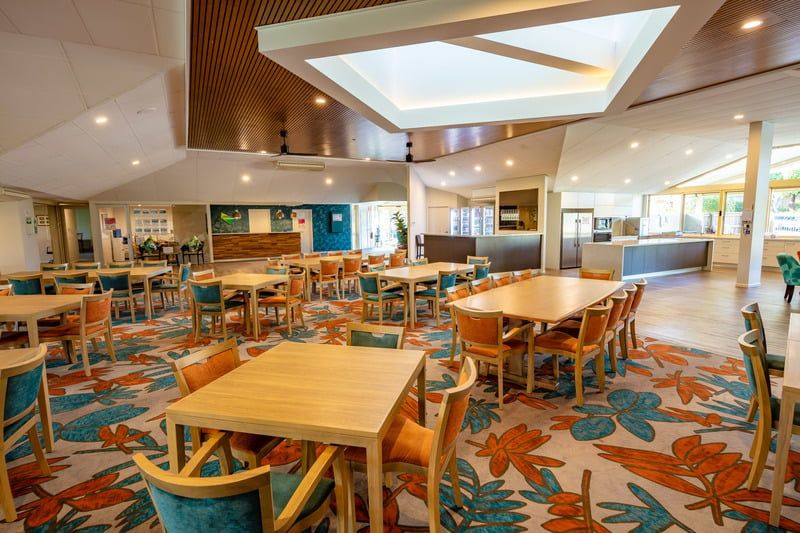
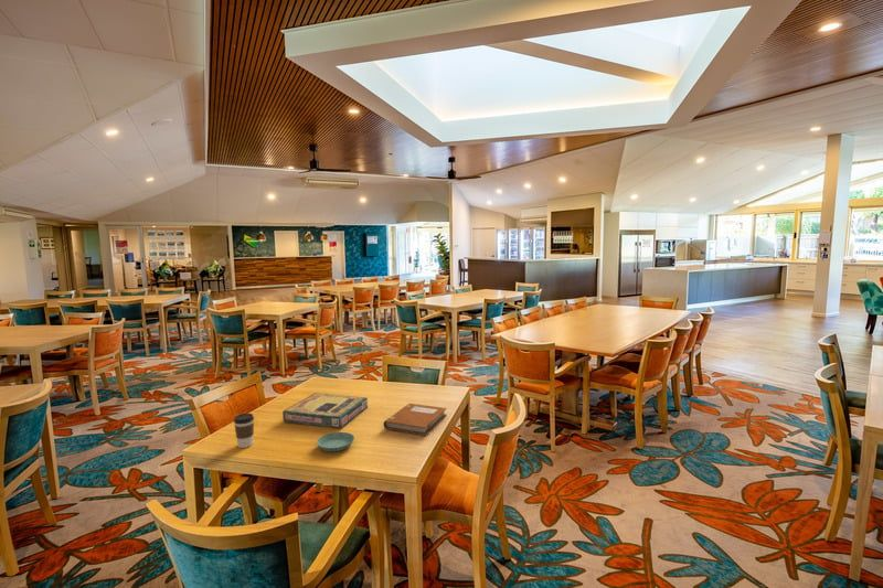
+ saucer (336, 442)
+ video game box (327, 409)
+ coffee cup (244, 430)
+ notebook (416, 417)
